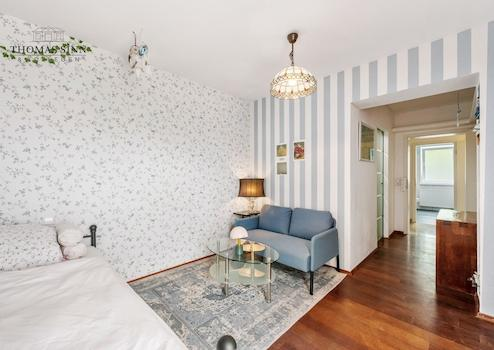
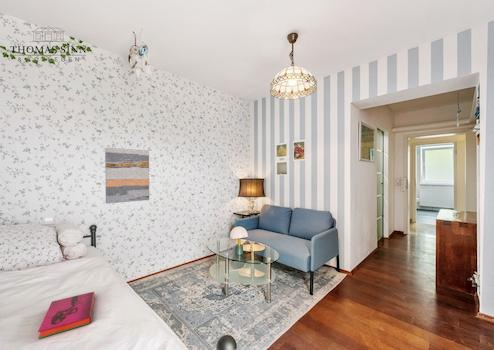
+ hardback book (70, 311)
+ wall art (128, 175)
